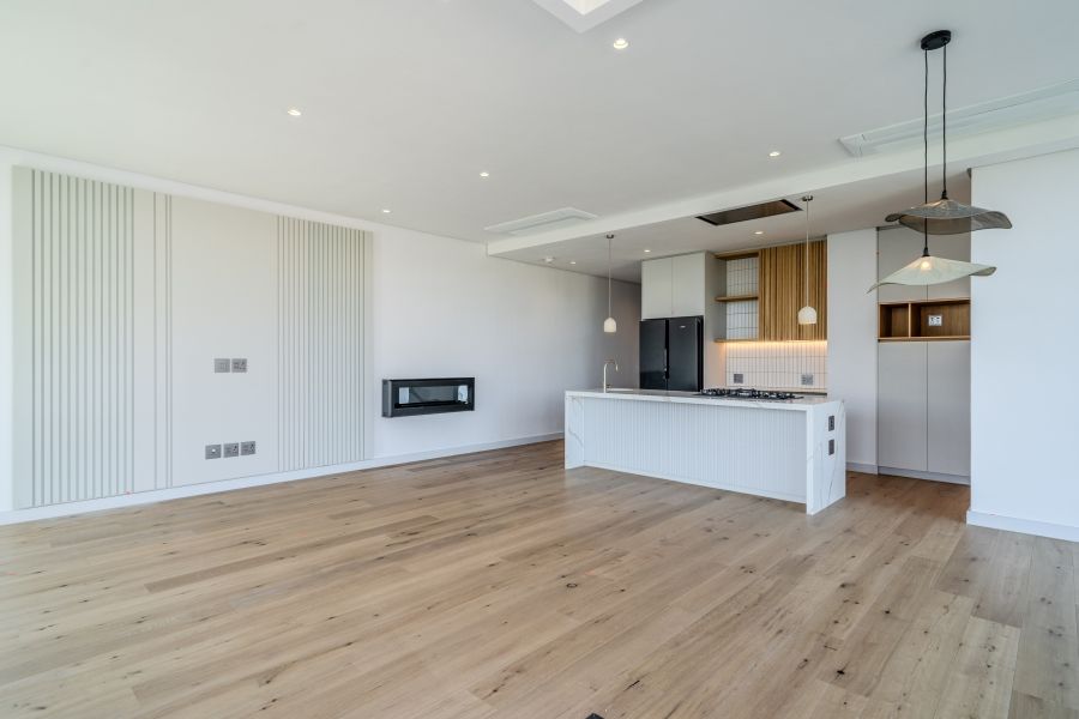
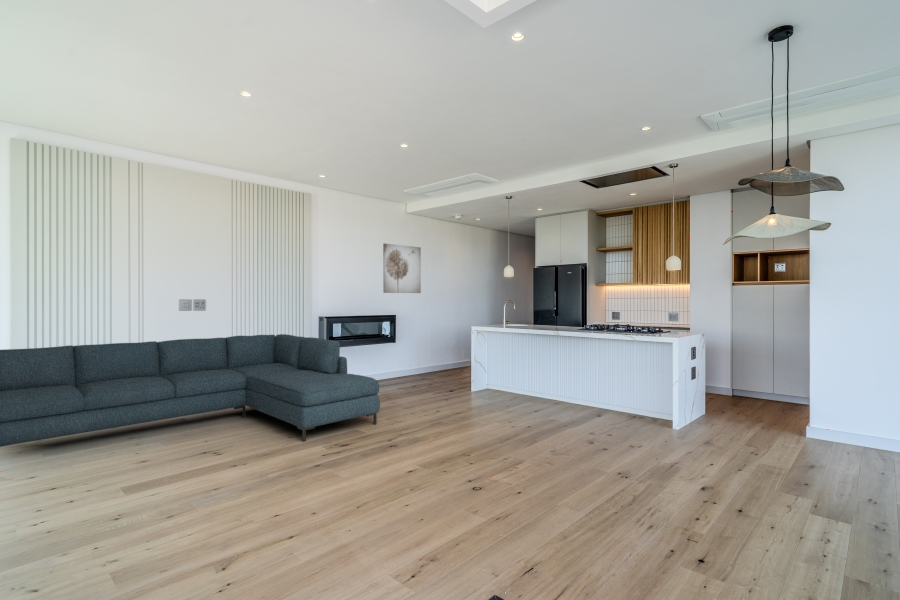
+ wall art (402, 269)
+ sofa (184, 390)
